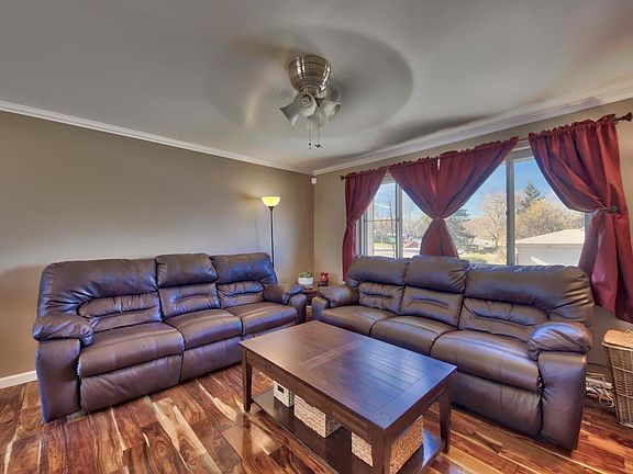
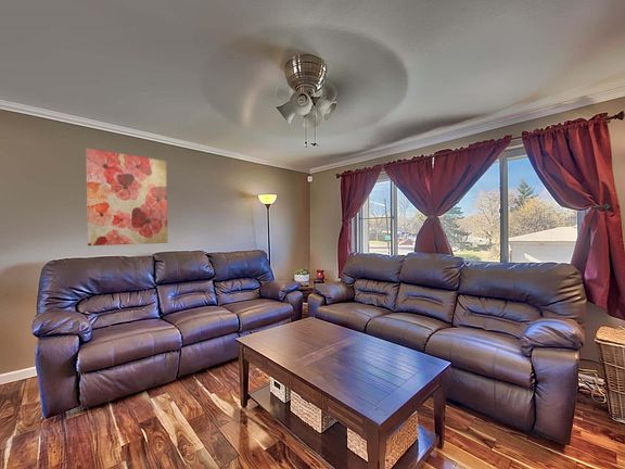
+ wall art (130, 200)
